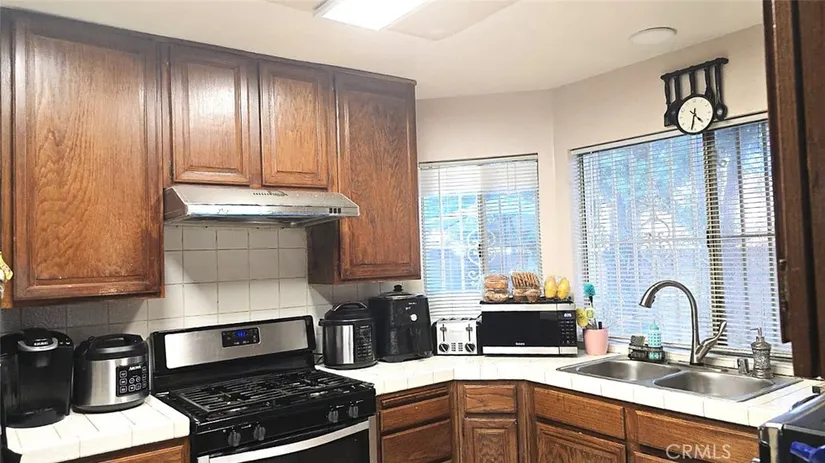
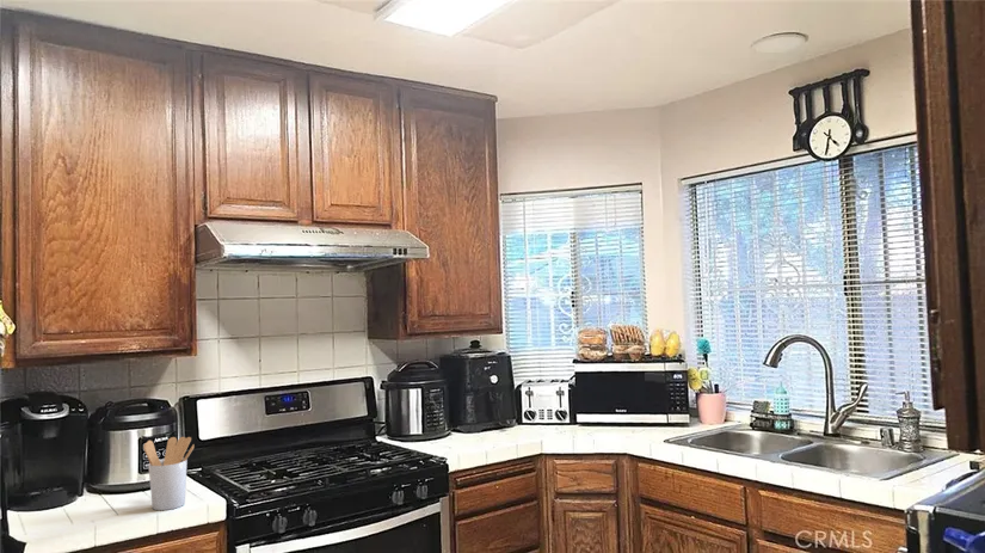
+ utensil holder (171, 471)
